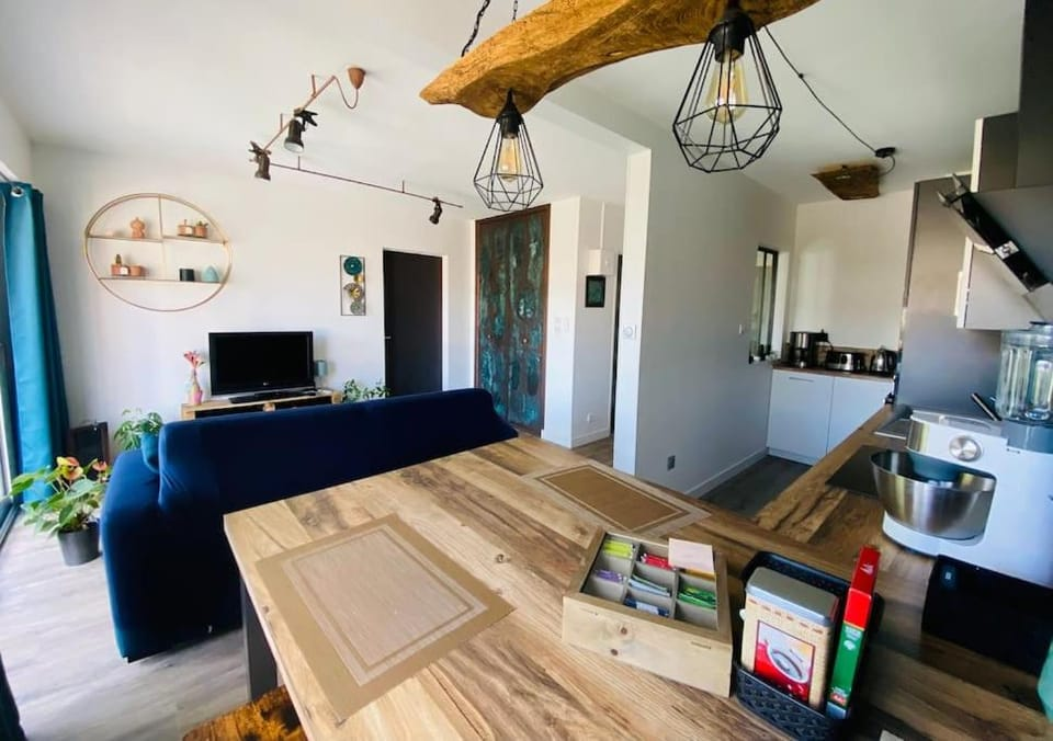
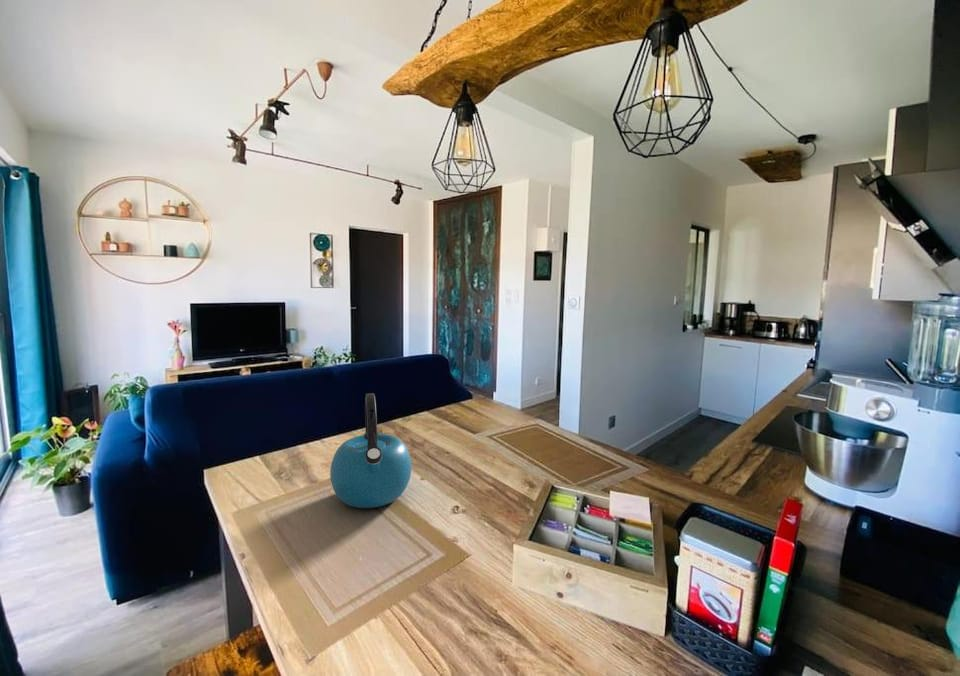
+ kettle (371, 448)
